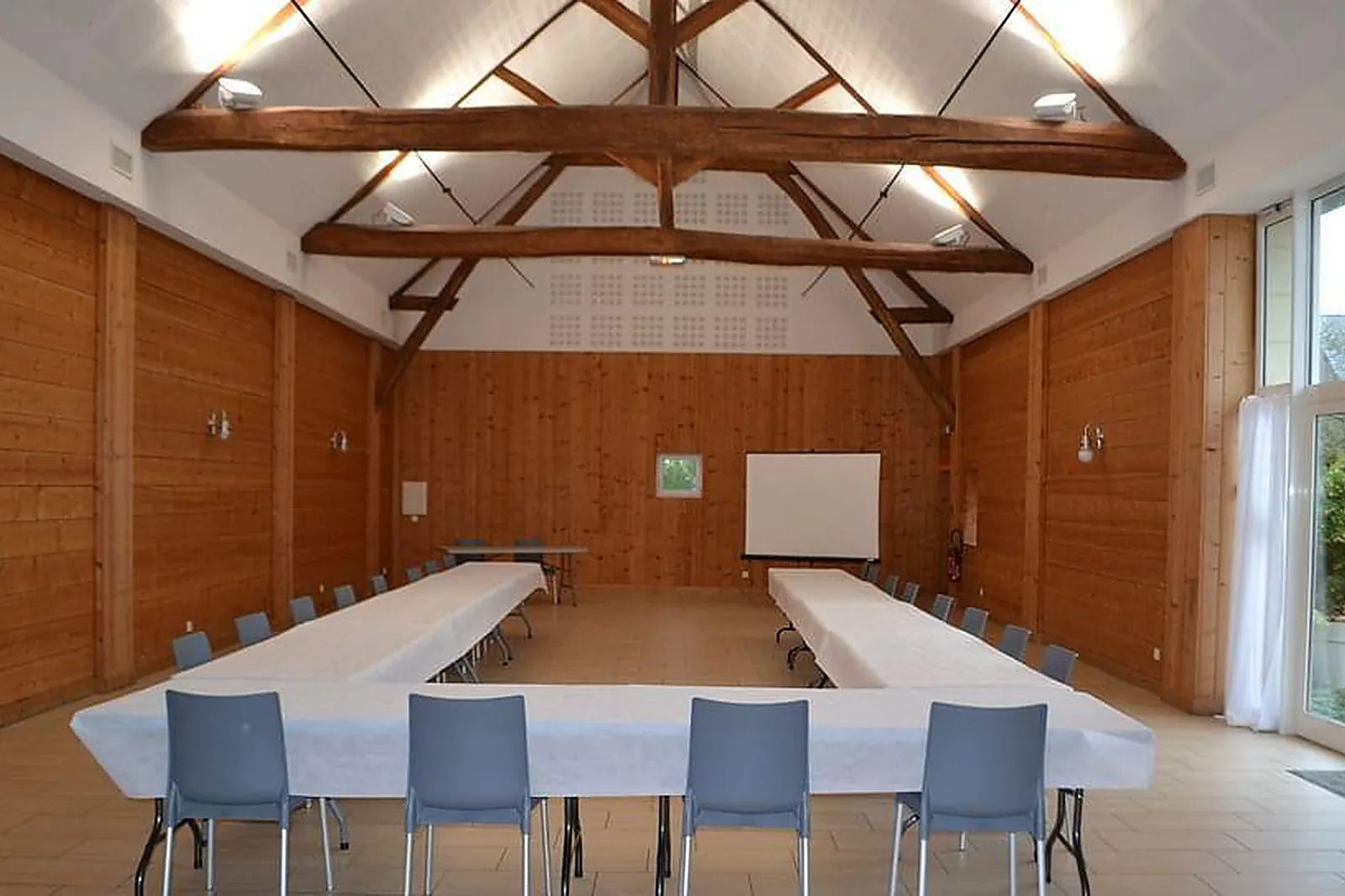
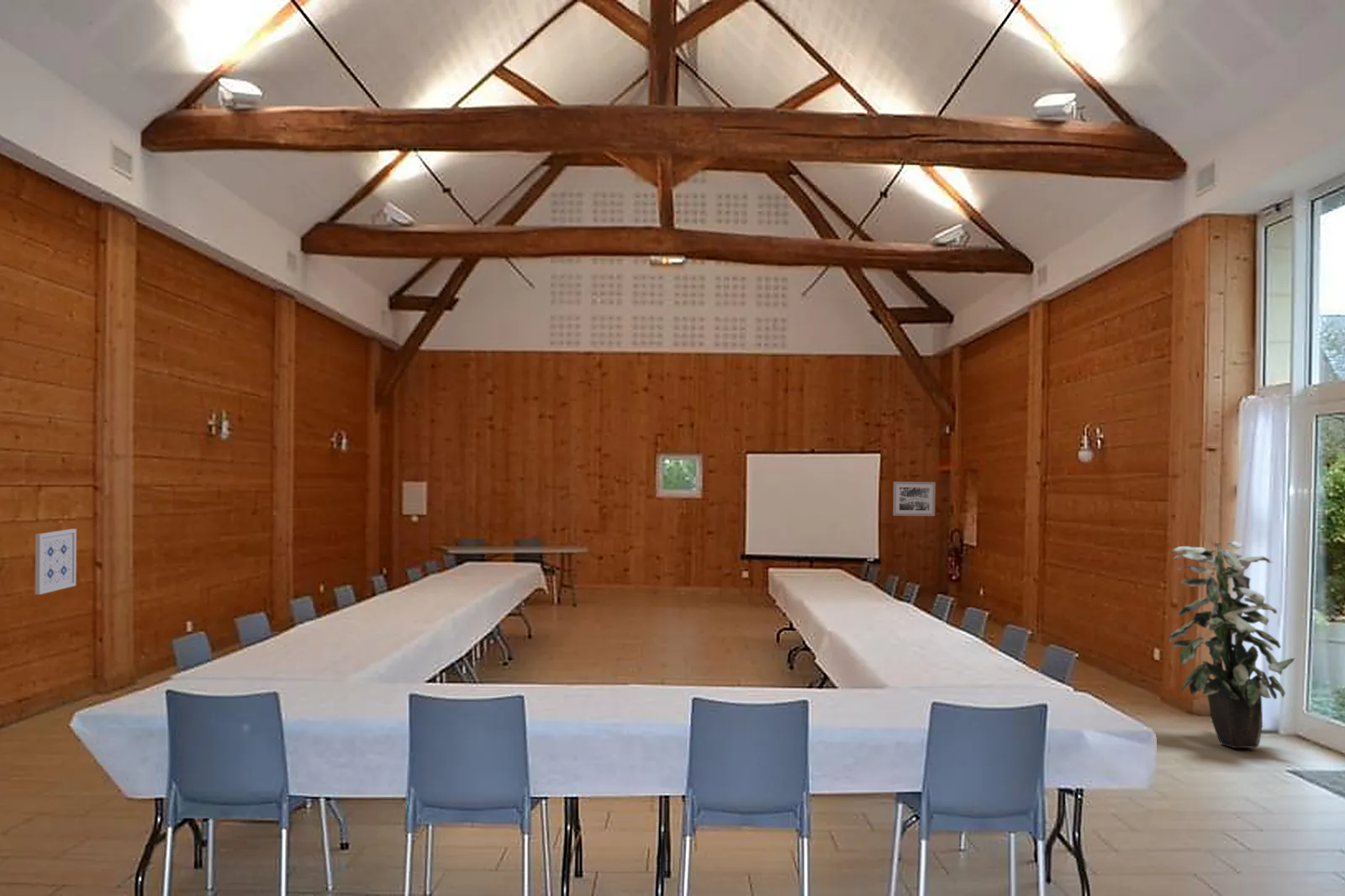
+ wall art (914, 498)
+ indoor plant (1226, 642)
+ wall art (55, 561)
